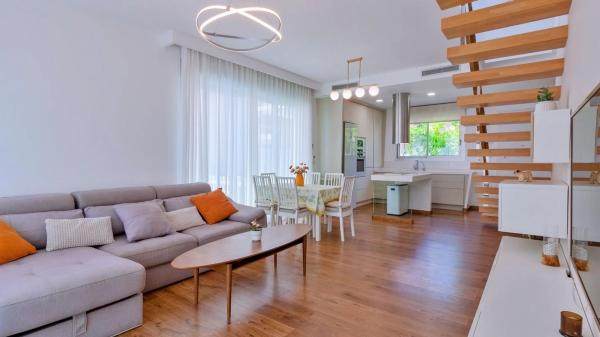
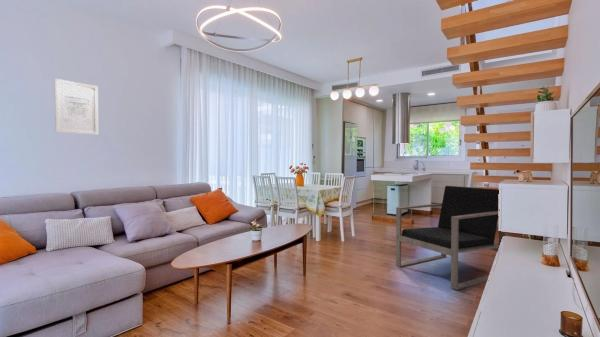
+ armchair (449, 229)
+ wall art (77, 107)
